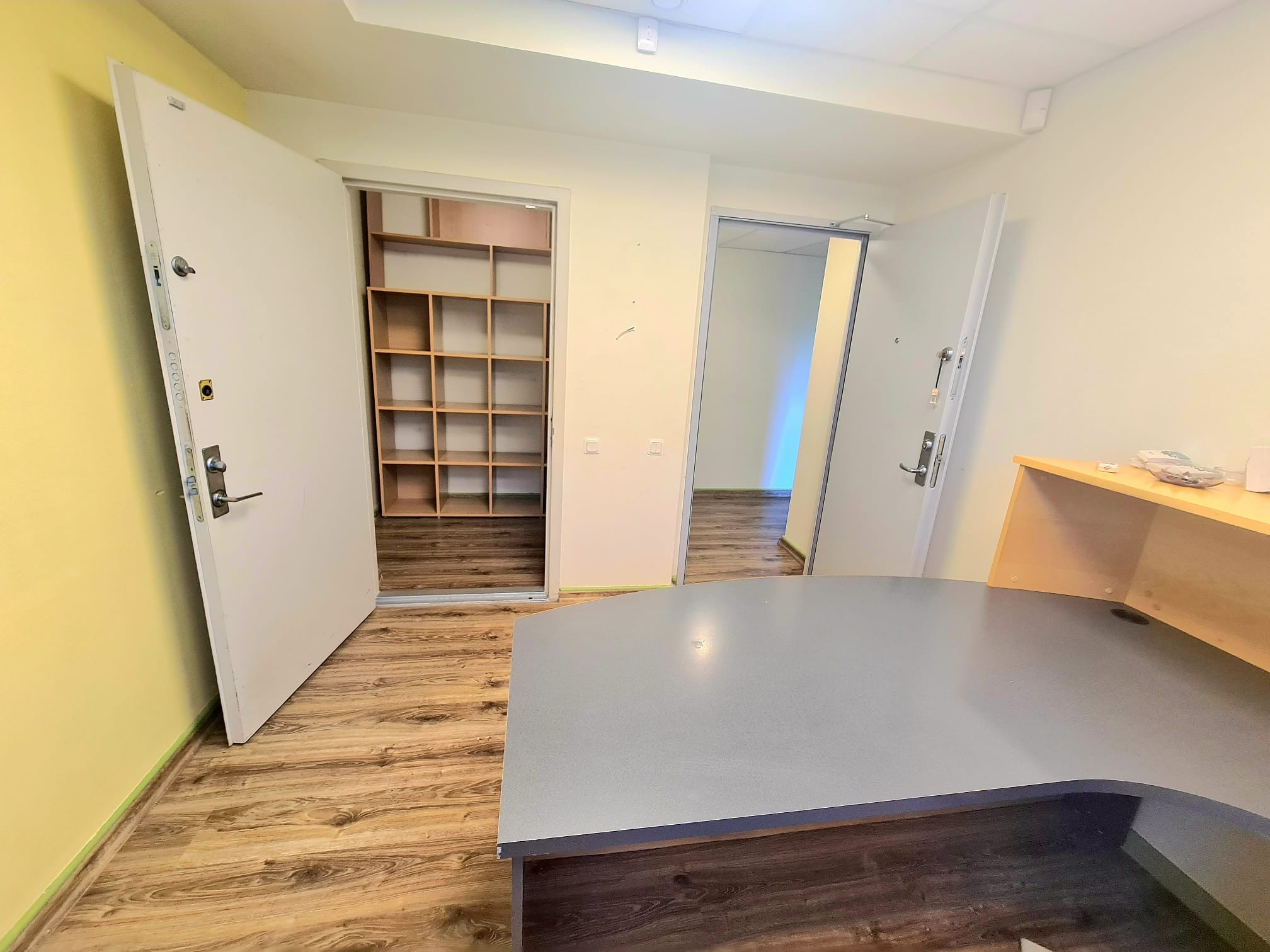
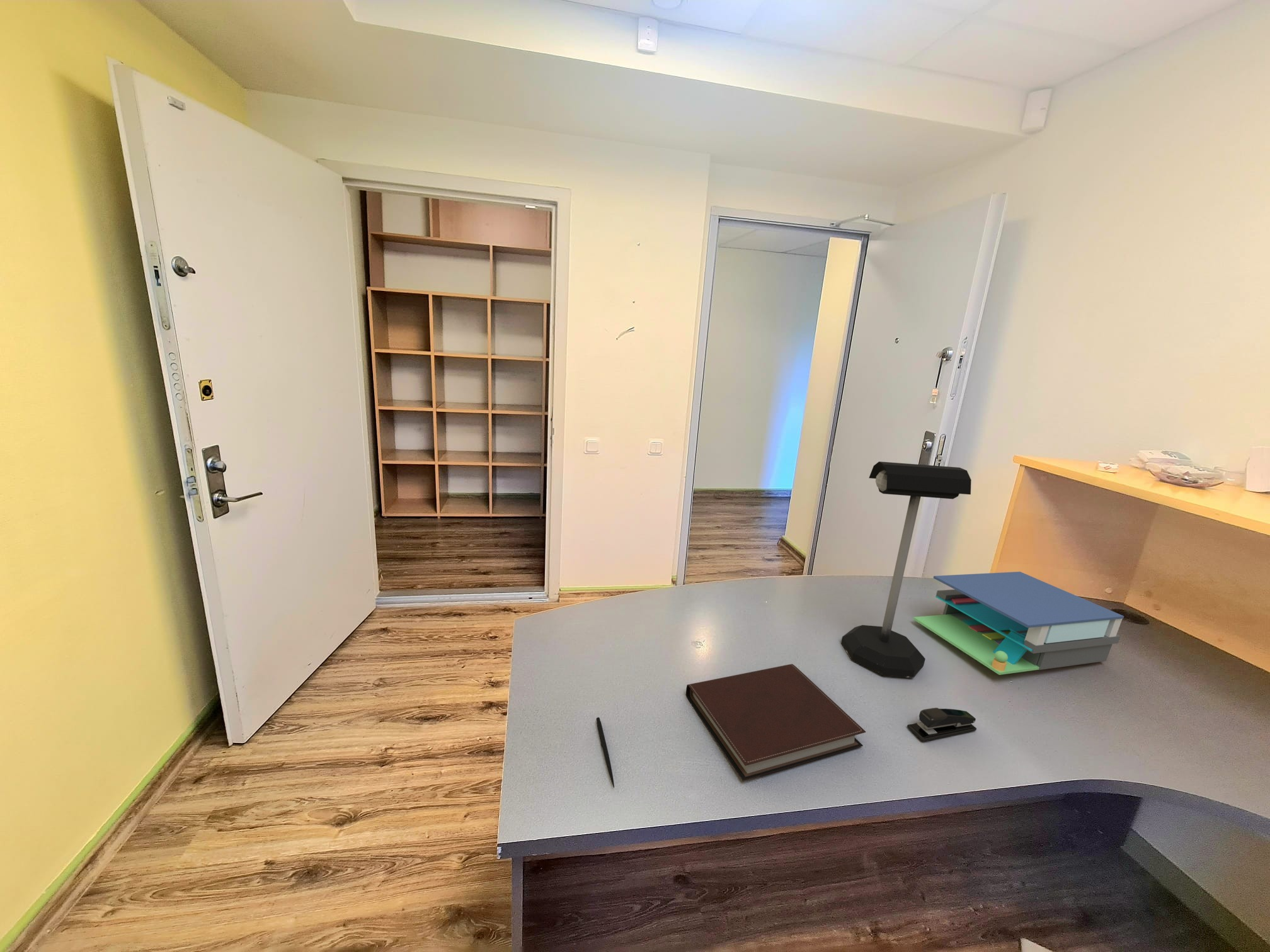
+ pen (605, 750)
+ mailbox (900, 565)
+ stapler (944, 720)
+ notebook (770, 713)
+ binder (1012, 617)
